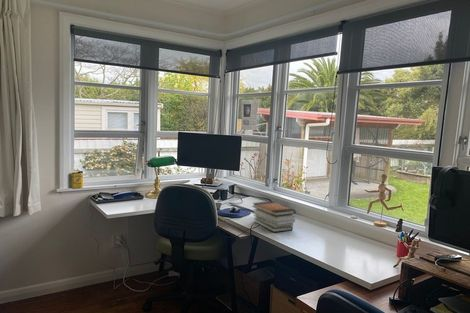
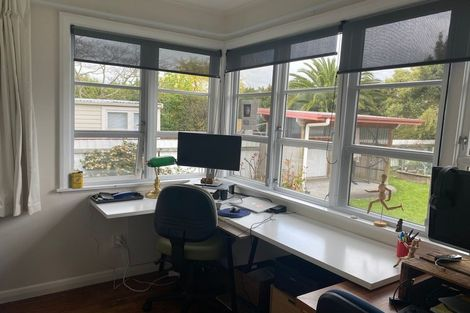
- book stack (273, 216)
